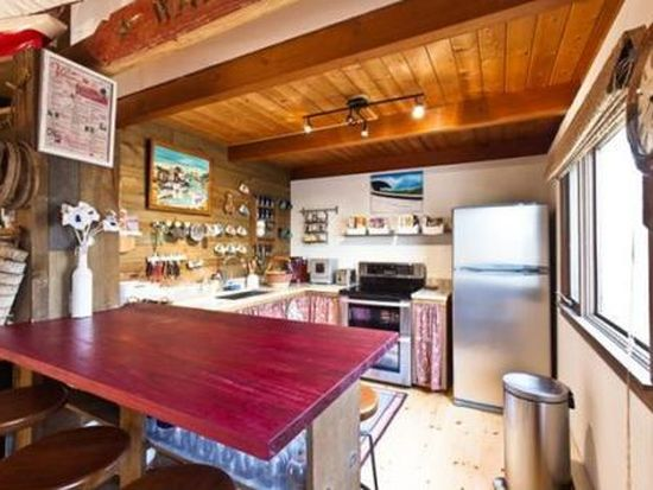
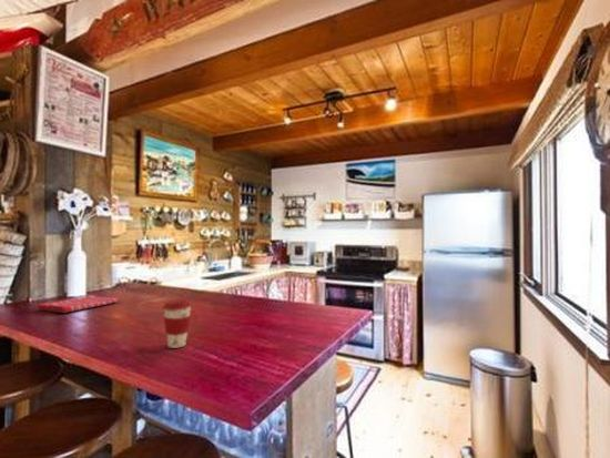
+ dish towel (80, 303)
+ coffee cup (176, 323)
